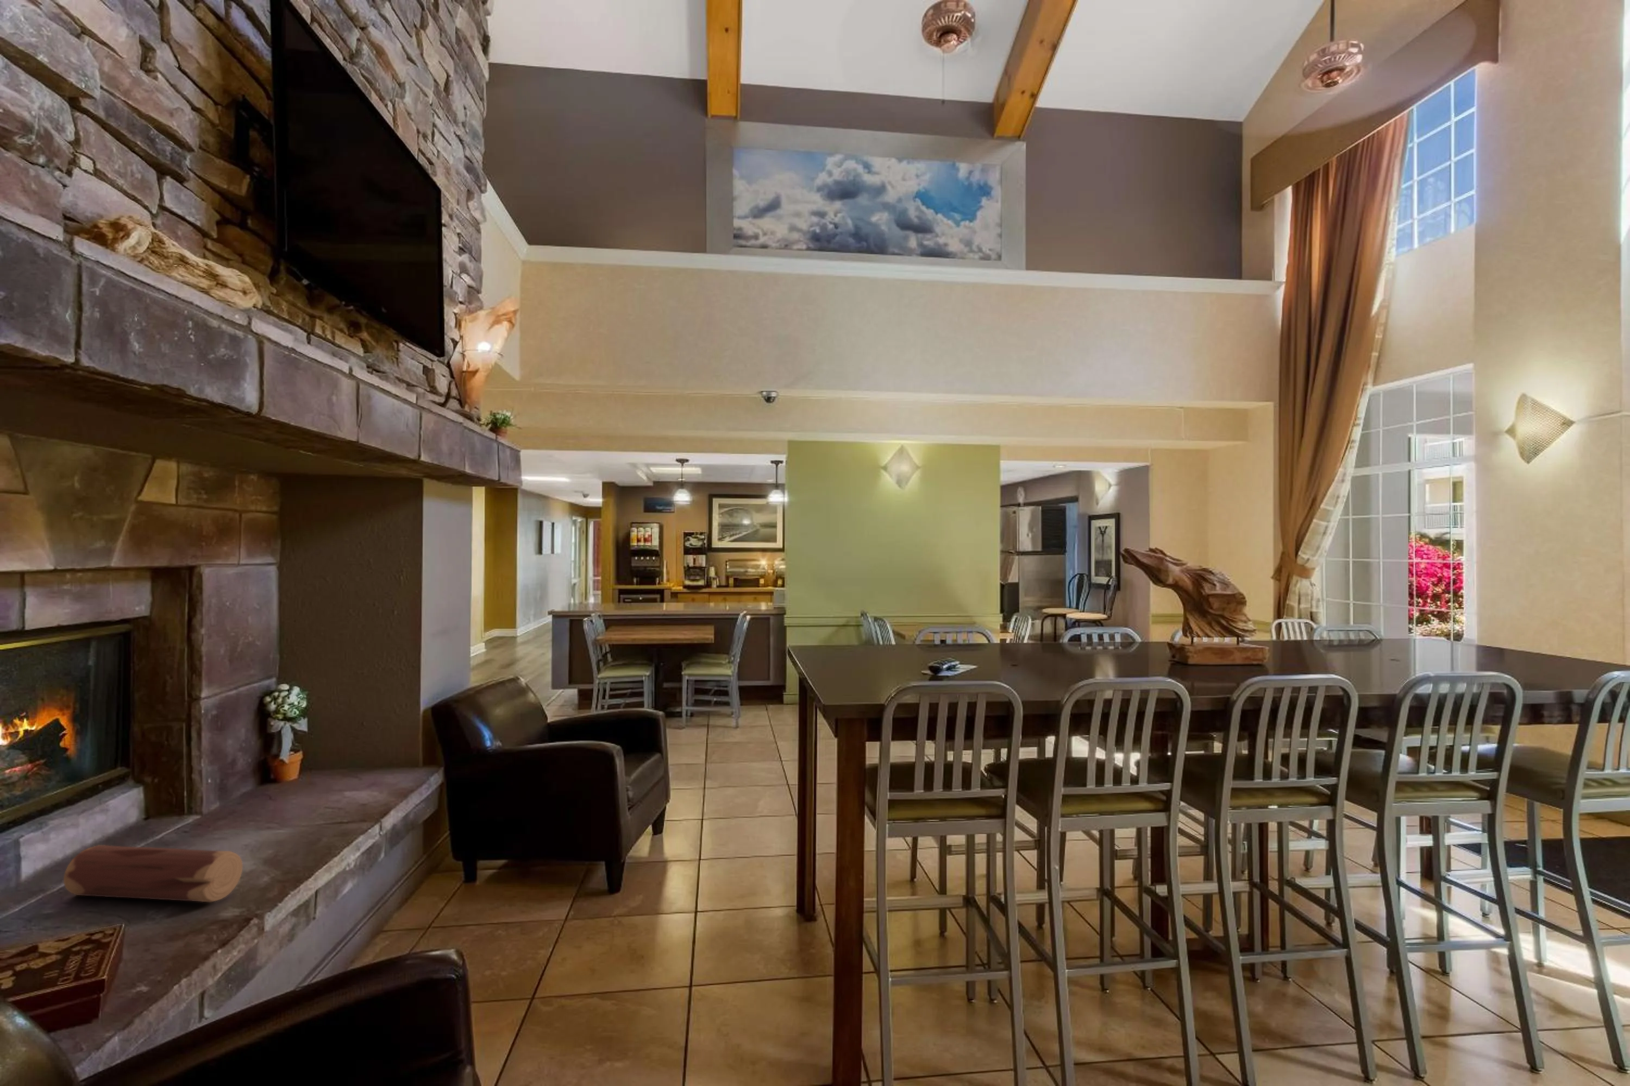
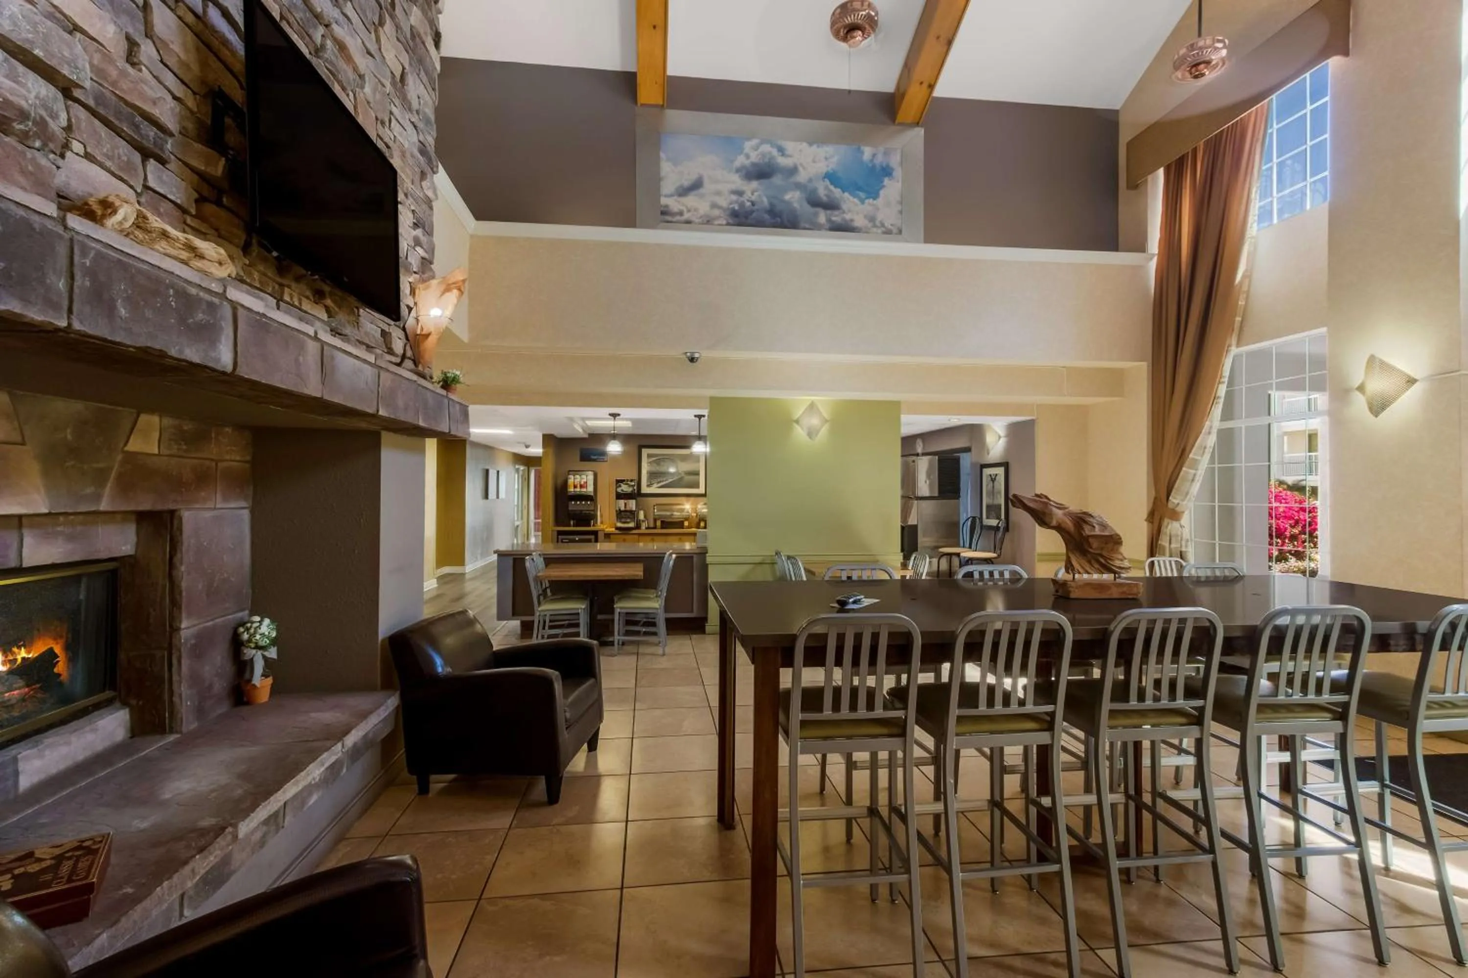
- decorative log (155, 873)
